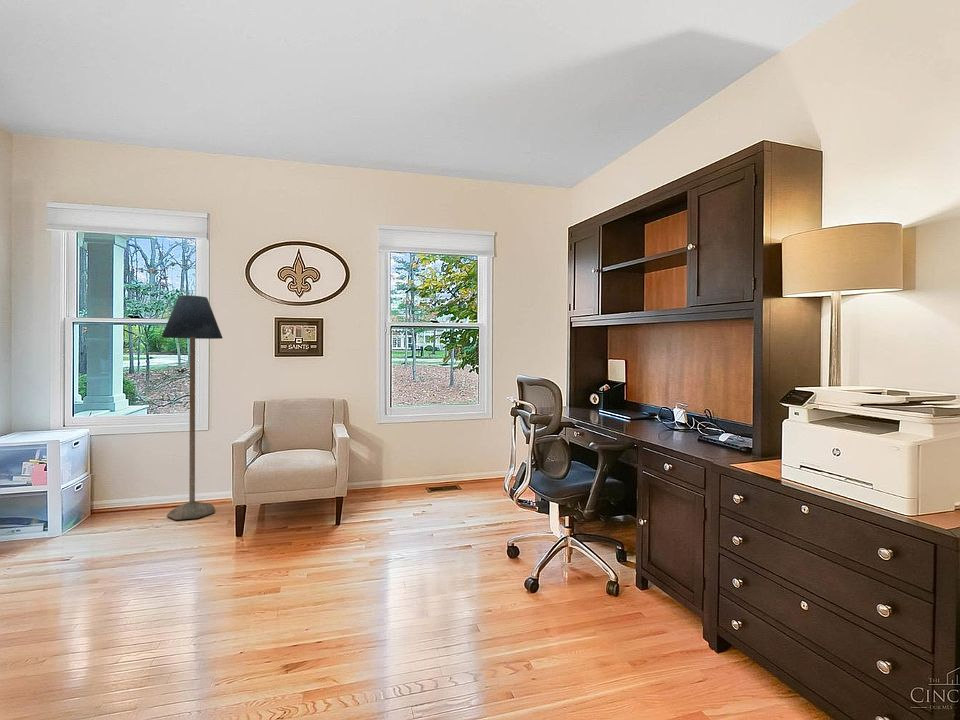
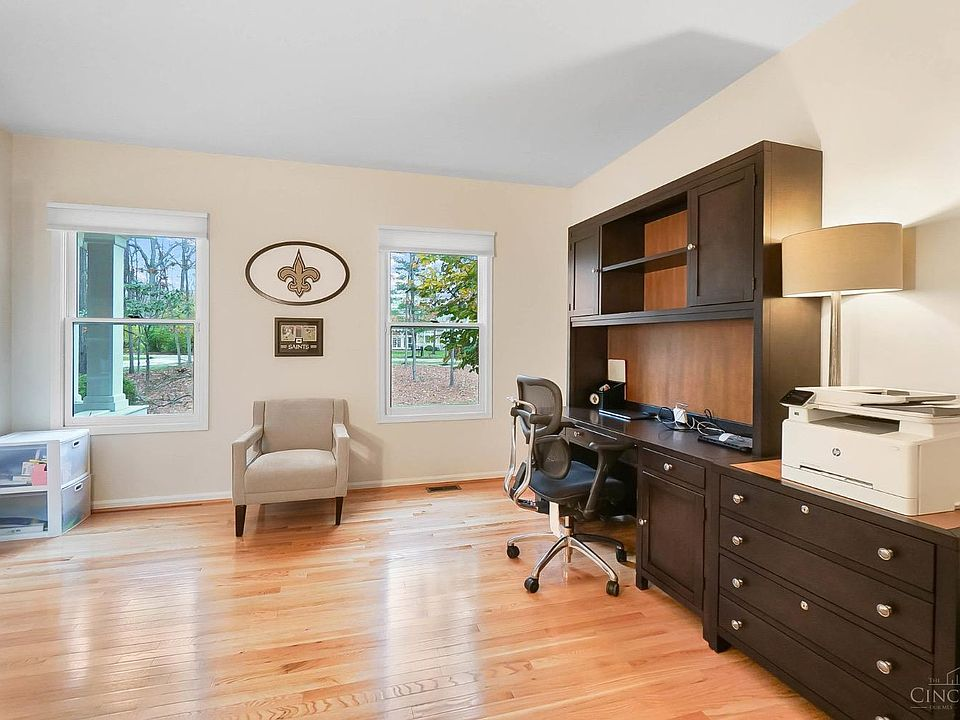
- floor lamp (192, 404)
